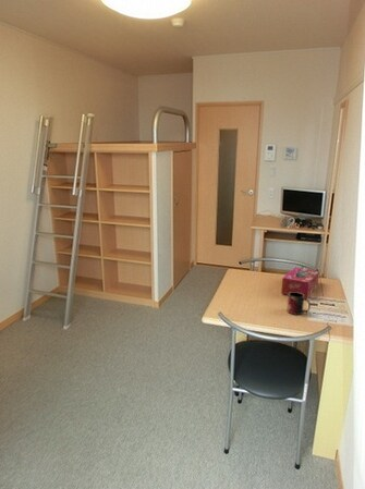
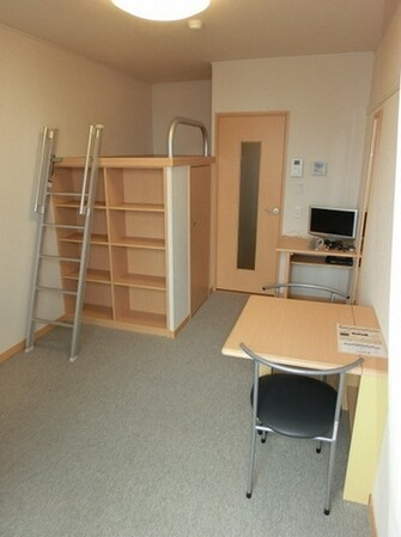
- tissue box (301, 281)
- mug (299, 304)
